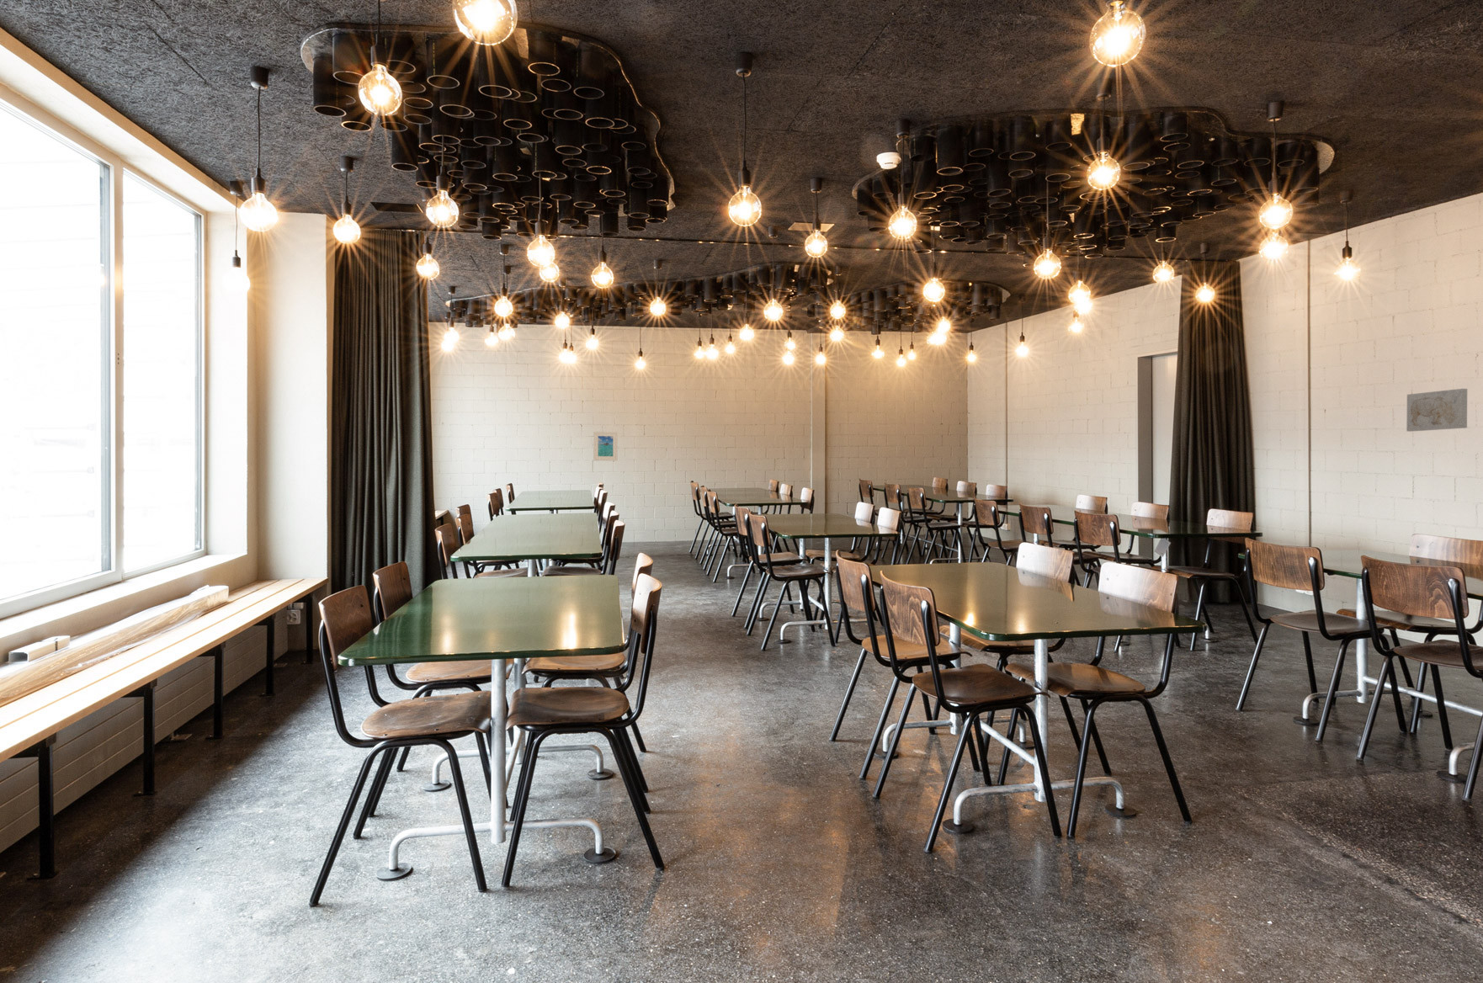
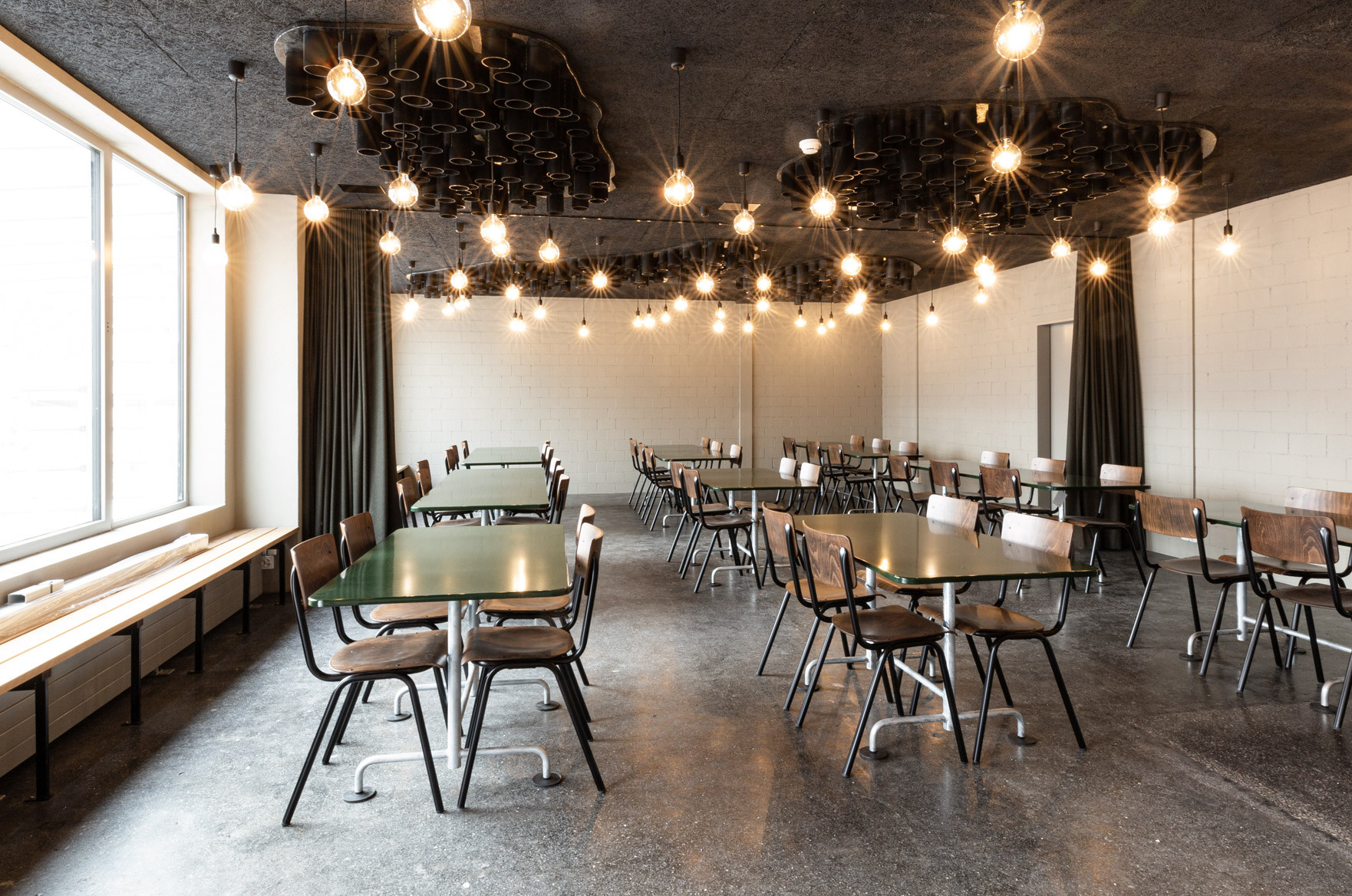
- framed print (605, 447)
- wall art (1436, 410)
